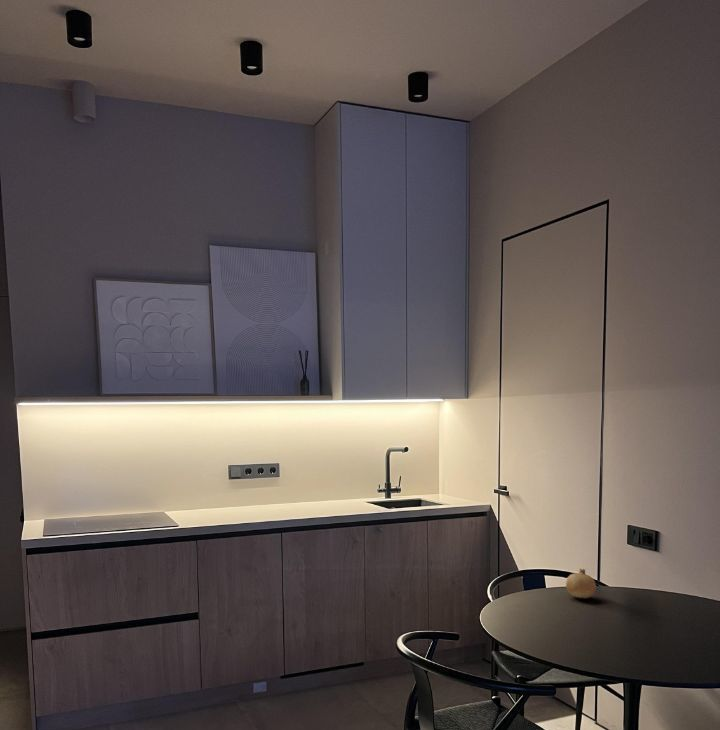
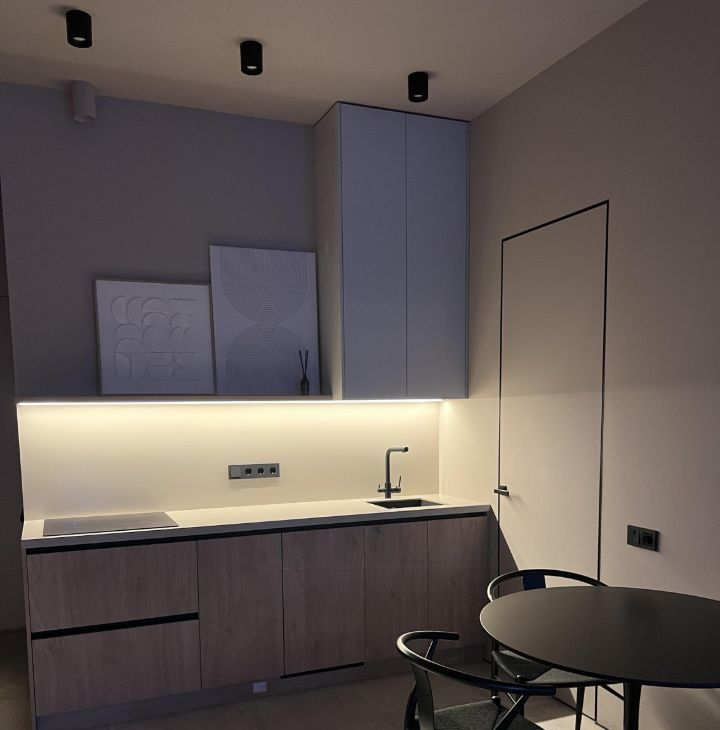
- fruit (580, 583)
